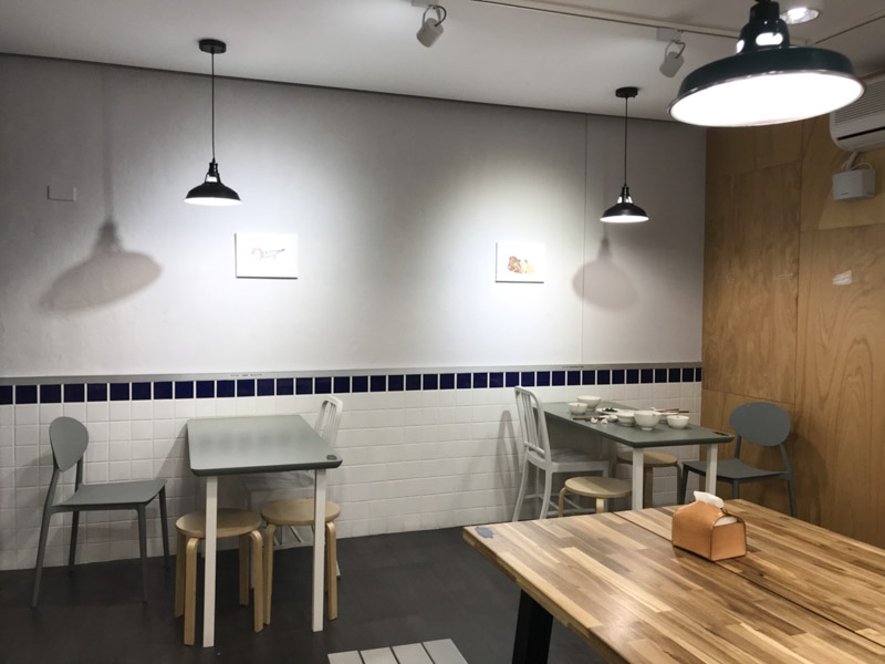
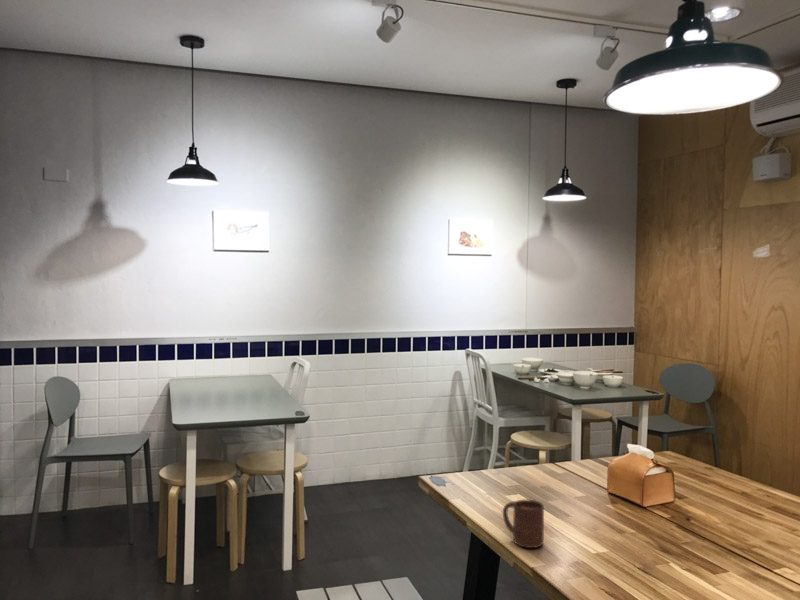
+ cup (523, 523)
